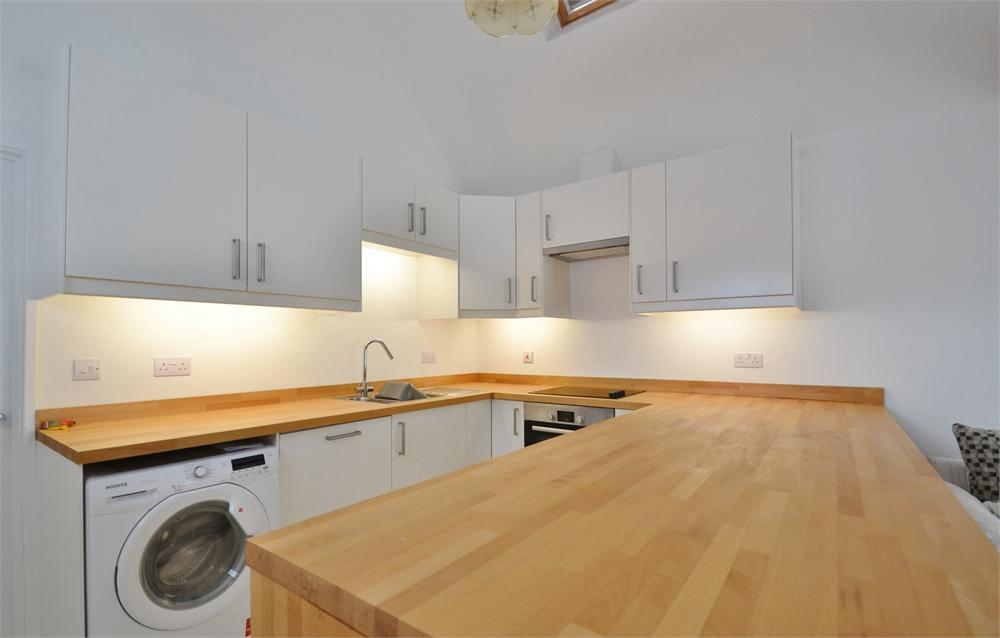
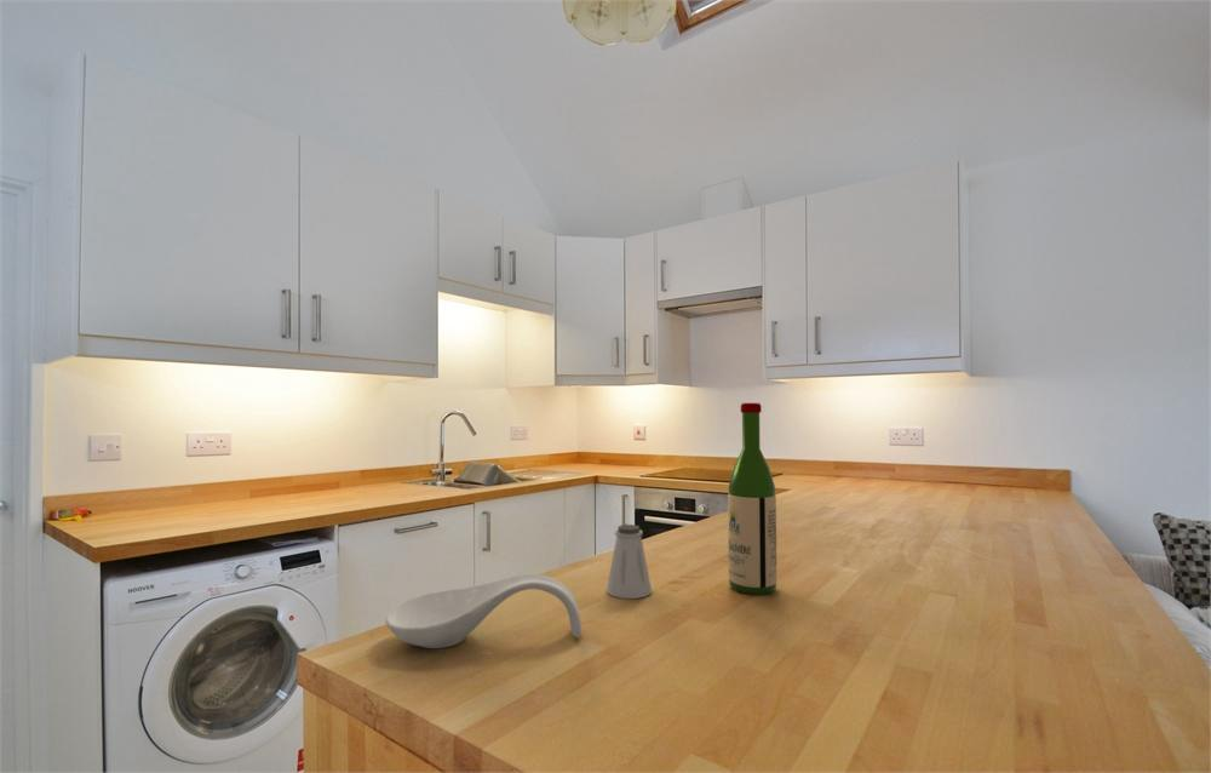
+ wine bottle (751, 494)
+ saltshaker (629, 559)
+ spoon rest (486, 607)
